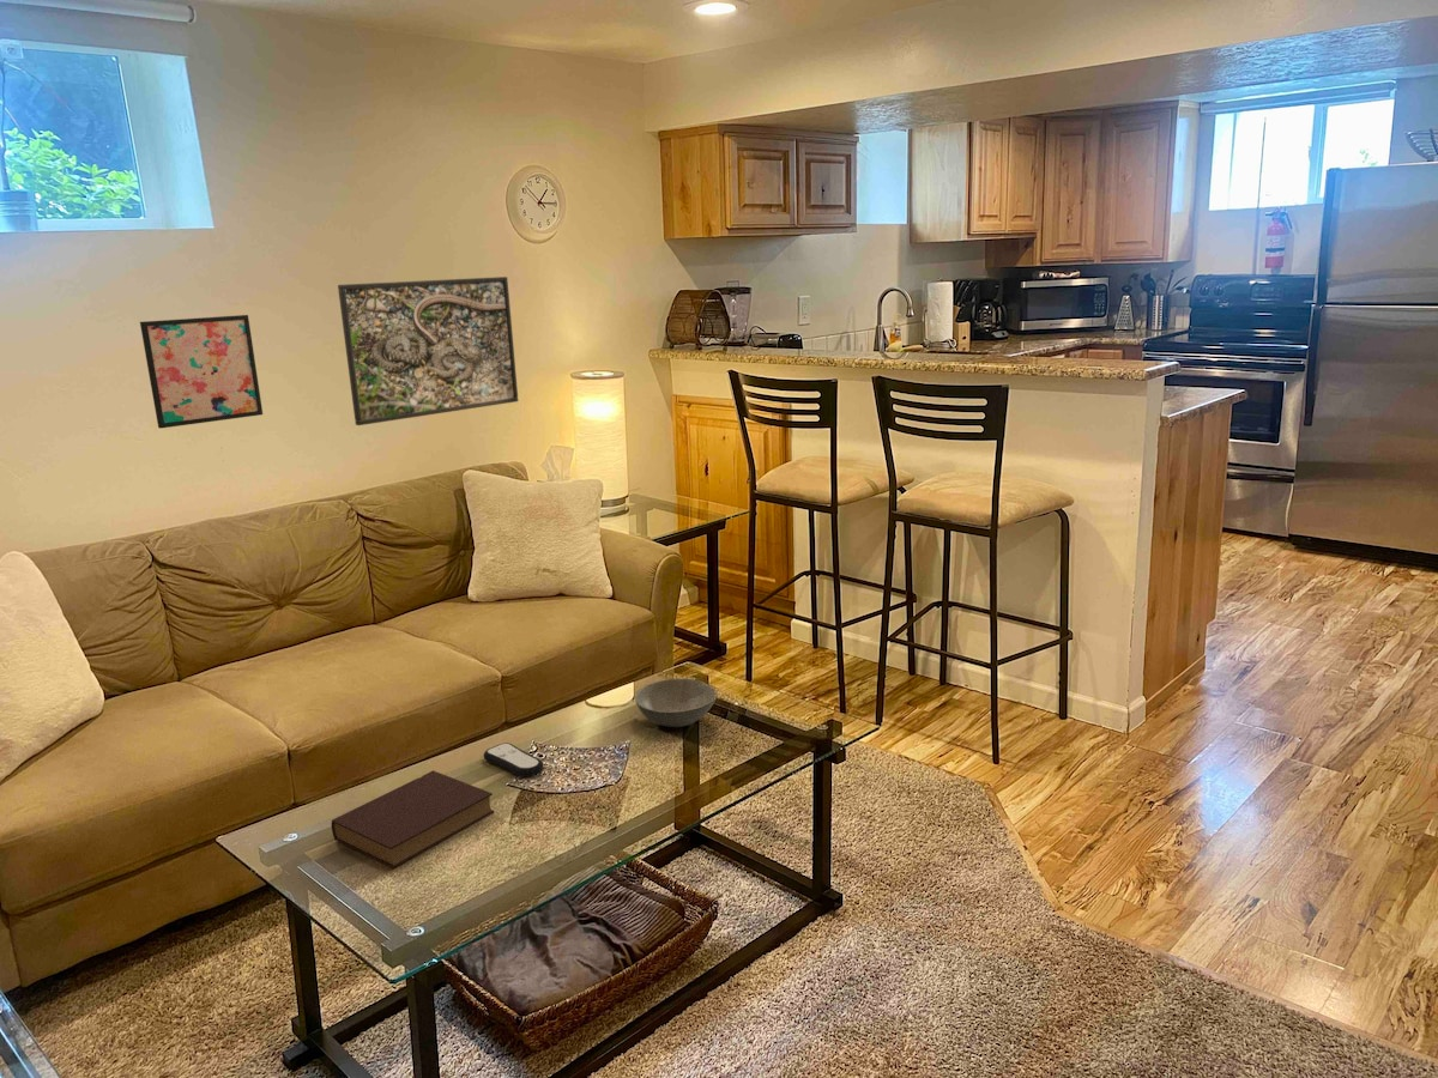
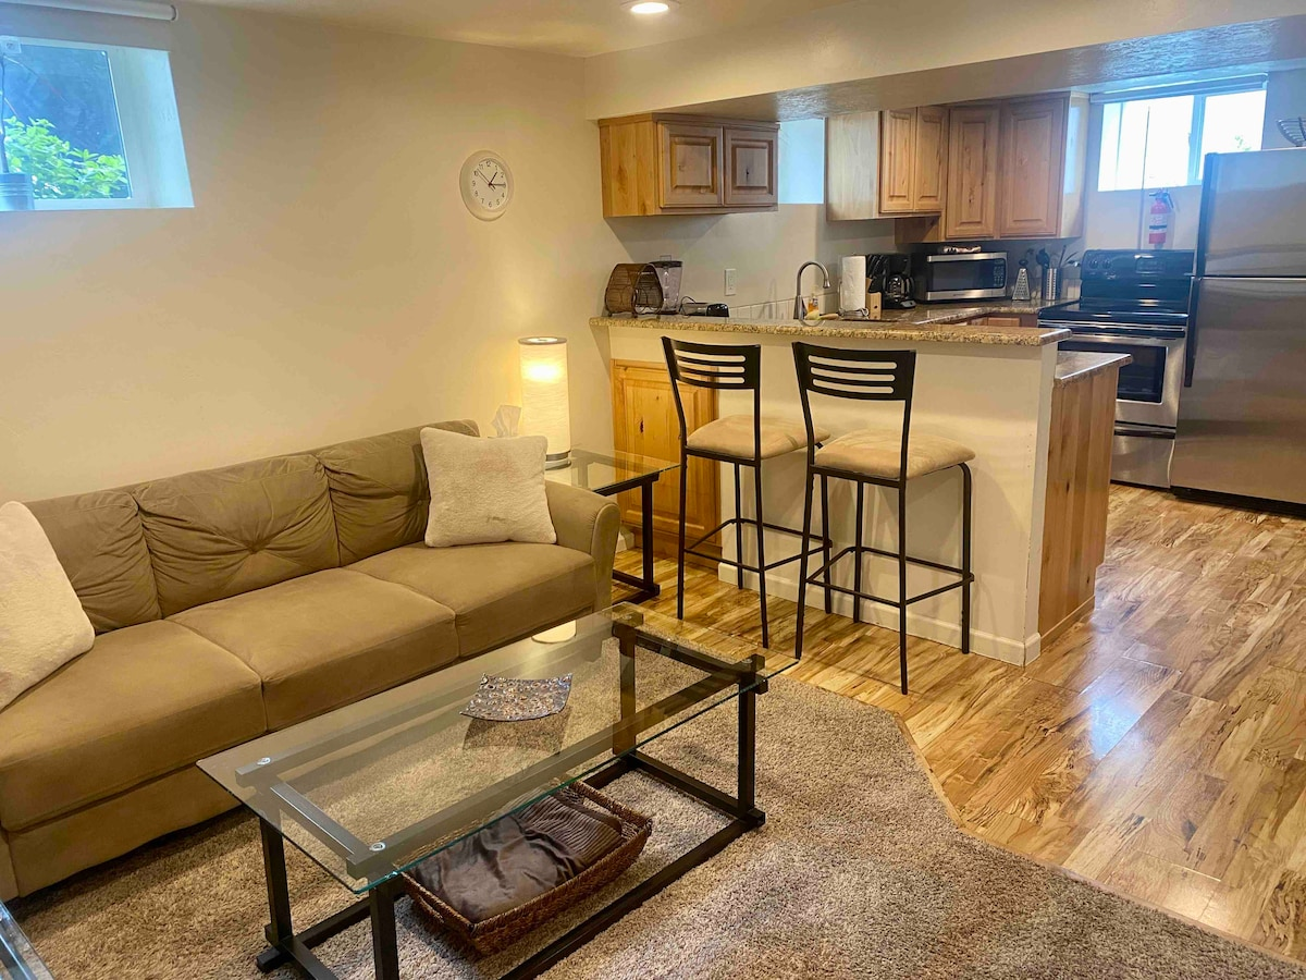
- soup bowl (676, 708)
- book (413, 816)
- remote control (514, 759)
- wall art (204, 370)
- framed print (434, 347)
